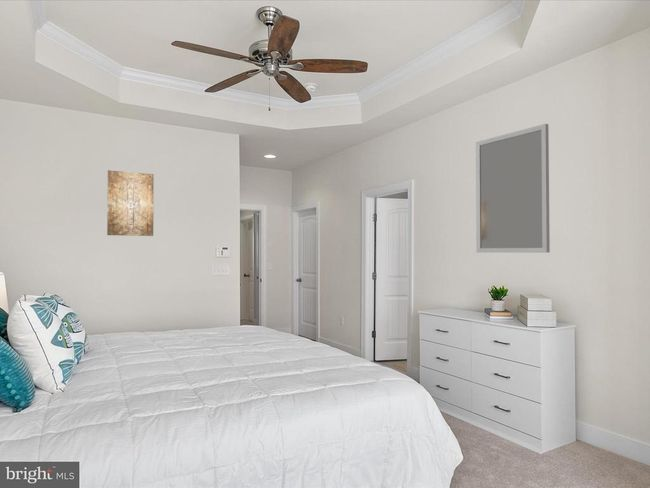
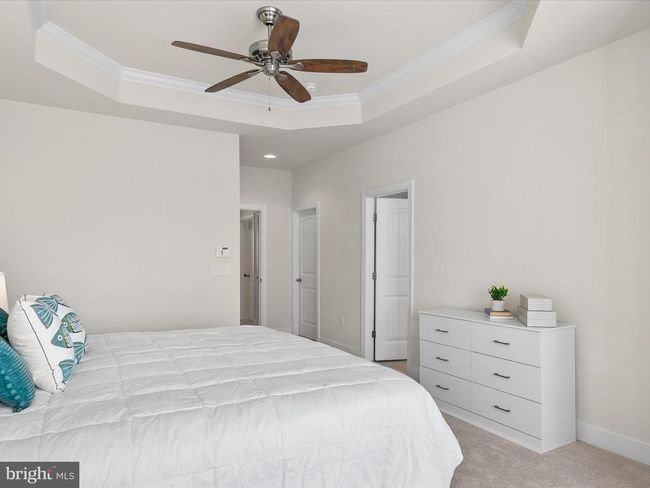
- home mirror (510, 193)
- wall art (131, 203)
